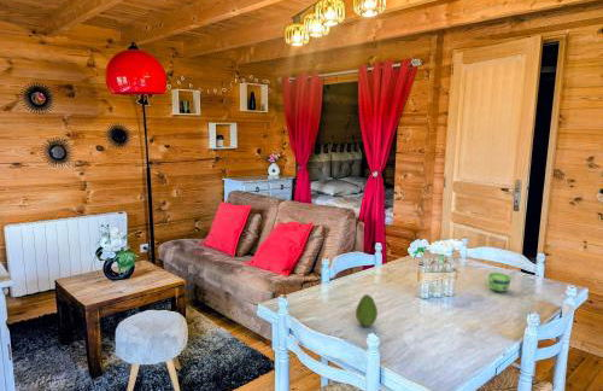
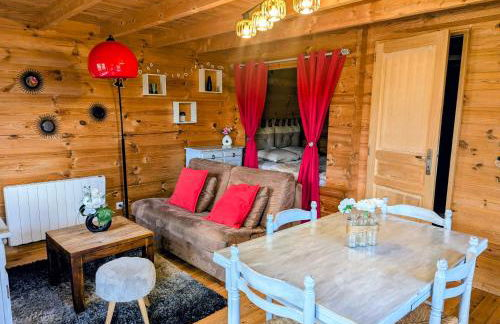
- cup (497, 282)
- fruit (367, 309)
